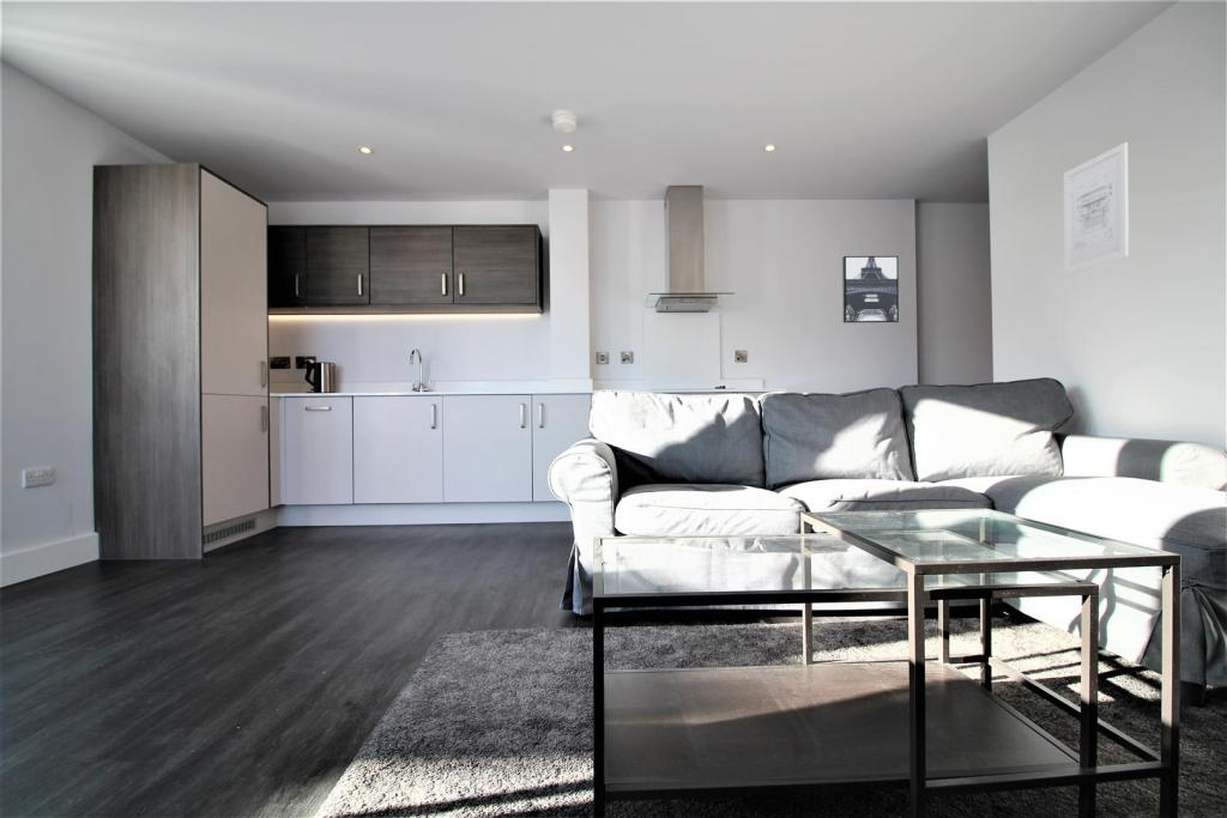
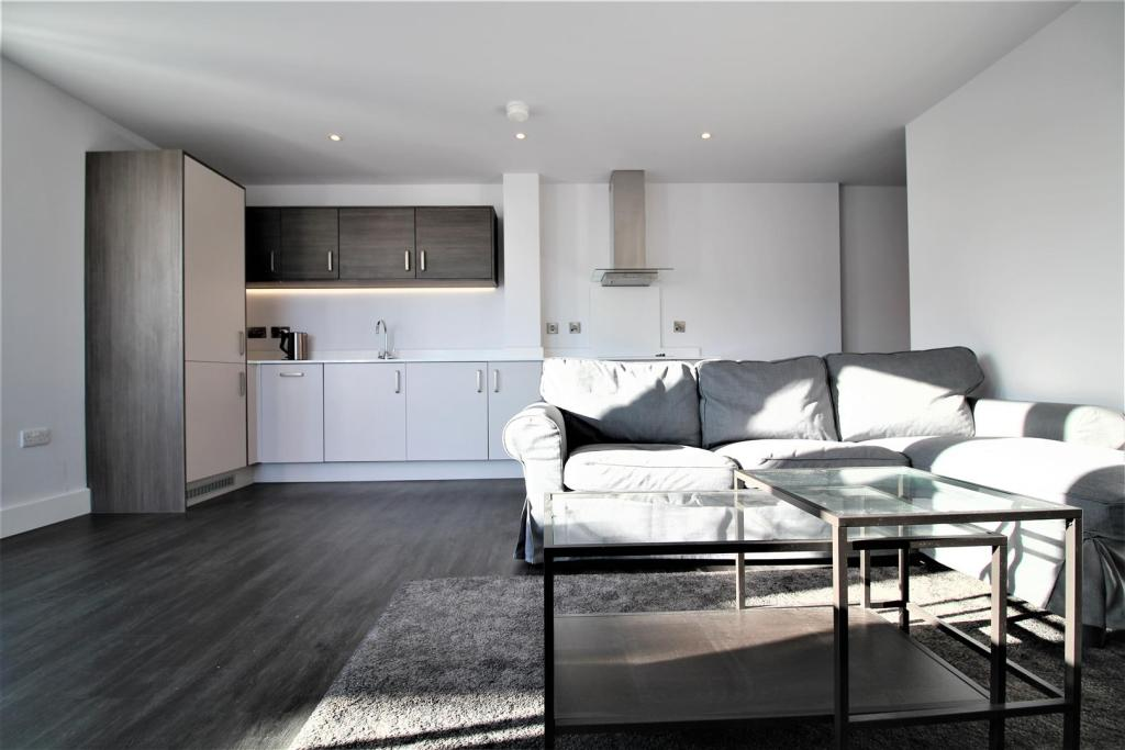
- wall art (870, 289)
- wall art (1094, 212)
